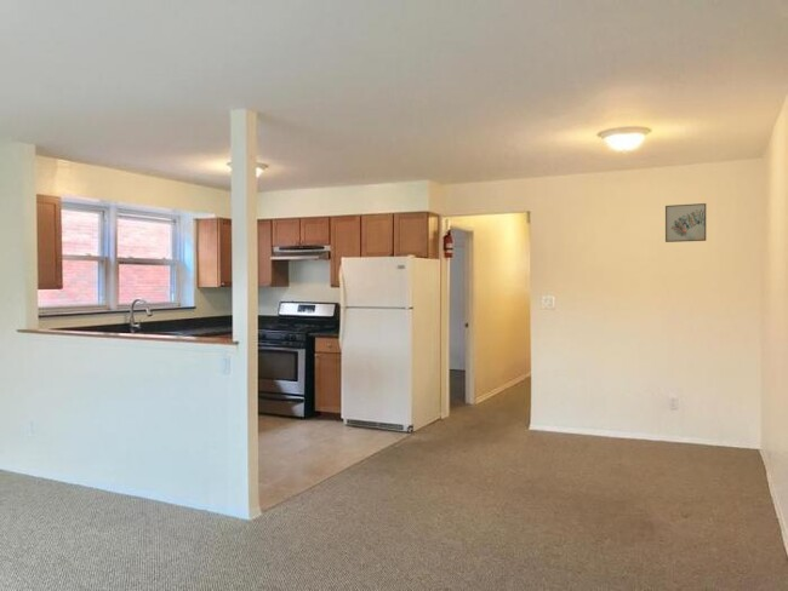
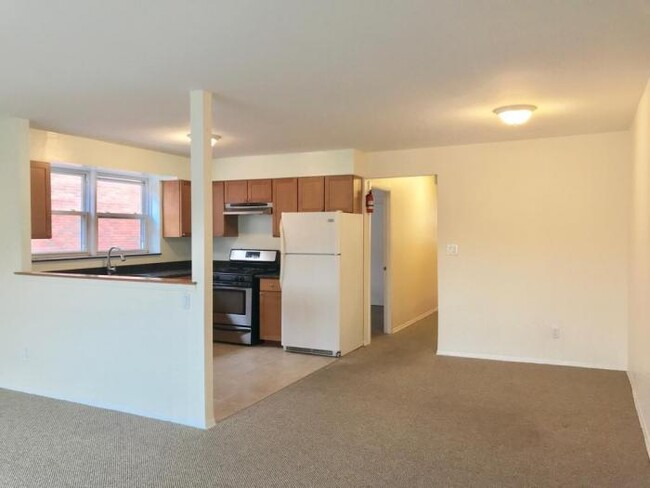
- wall art (685, 223)
